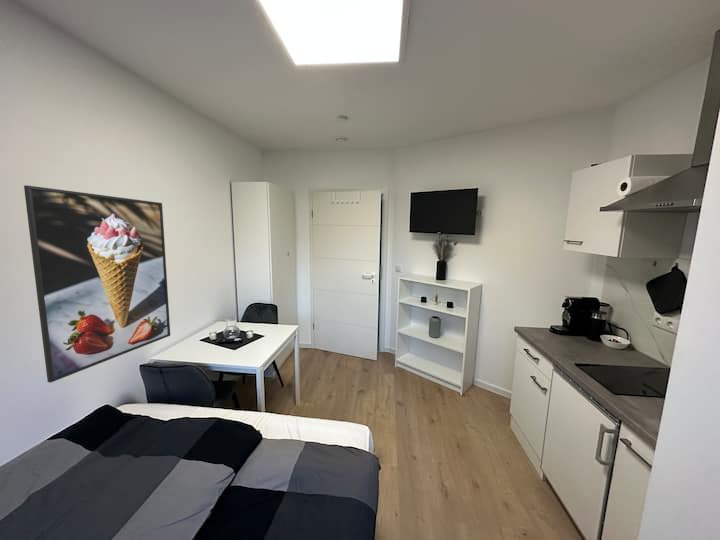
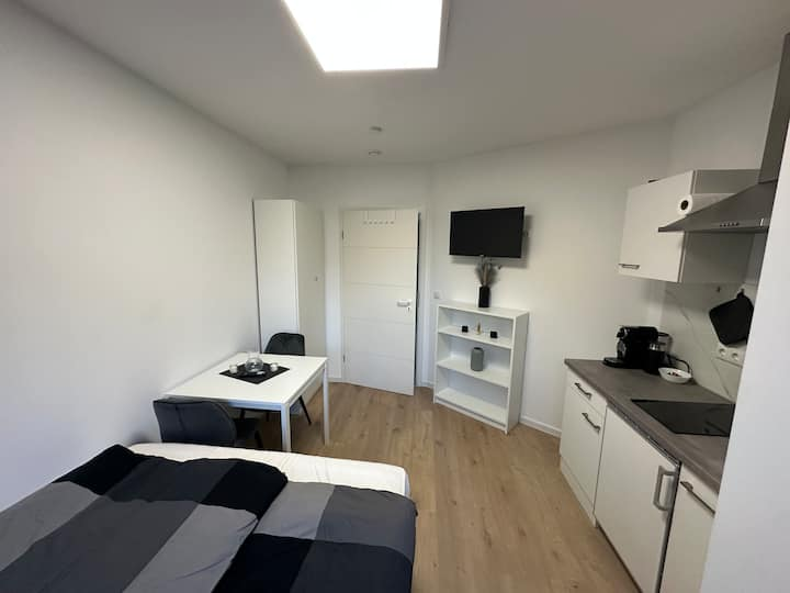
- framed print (114, 278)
